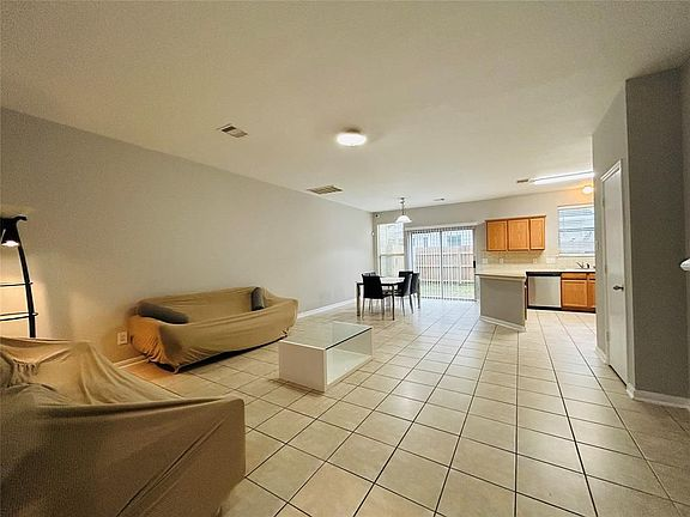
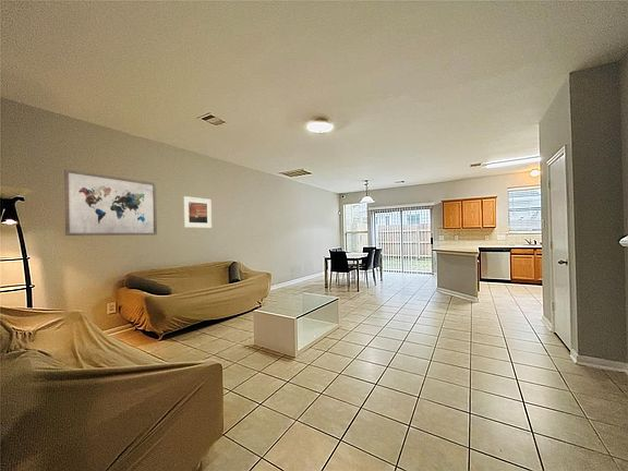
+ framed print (197, 213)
+ wall art (116, 206)
